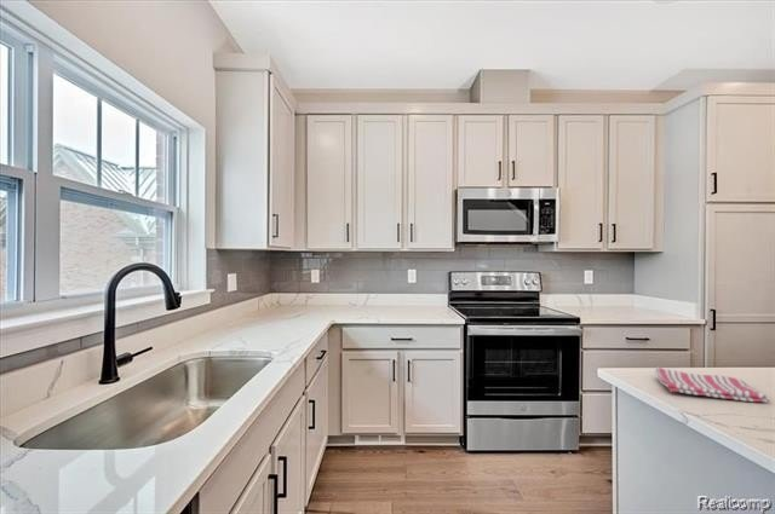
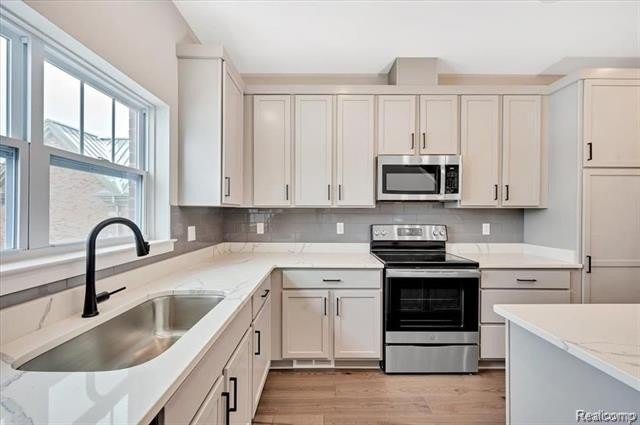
- dish towel (706, 383)
